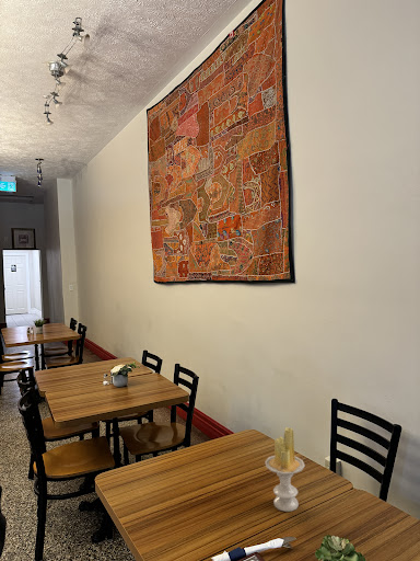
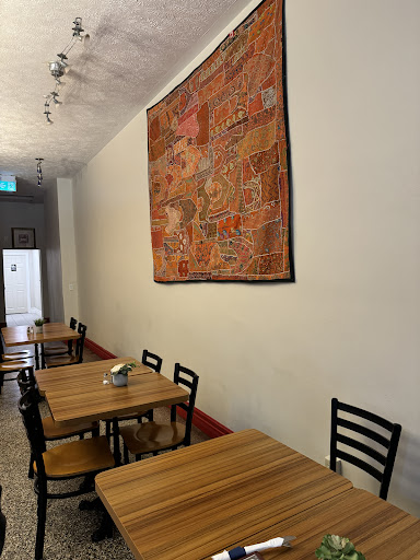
- candle (284, 466)
